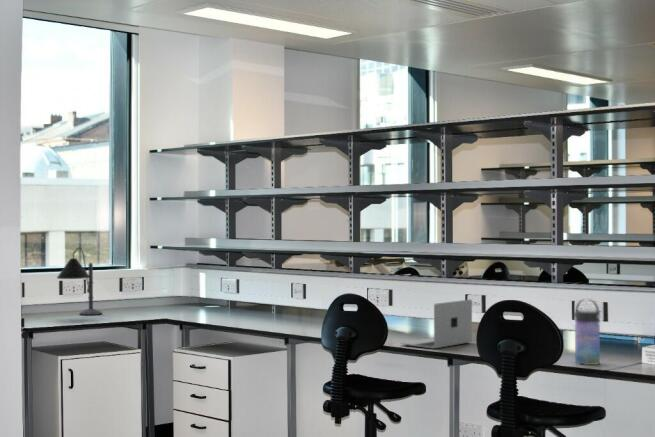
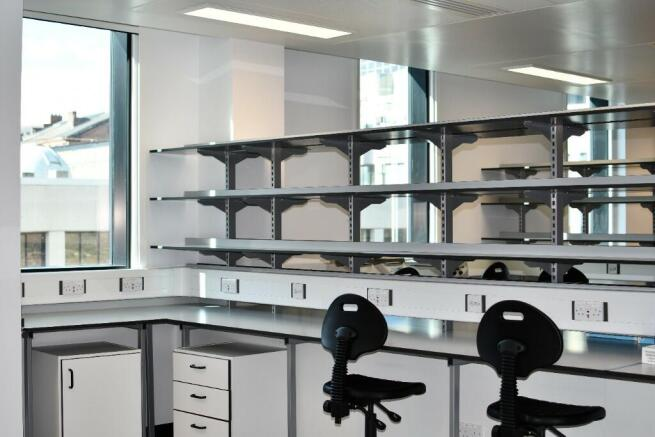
- water bottle (587, 330)
- desk lamp (81, 278)
- laptop (436, 322)
